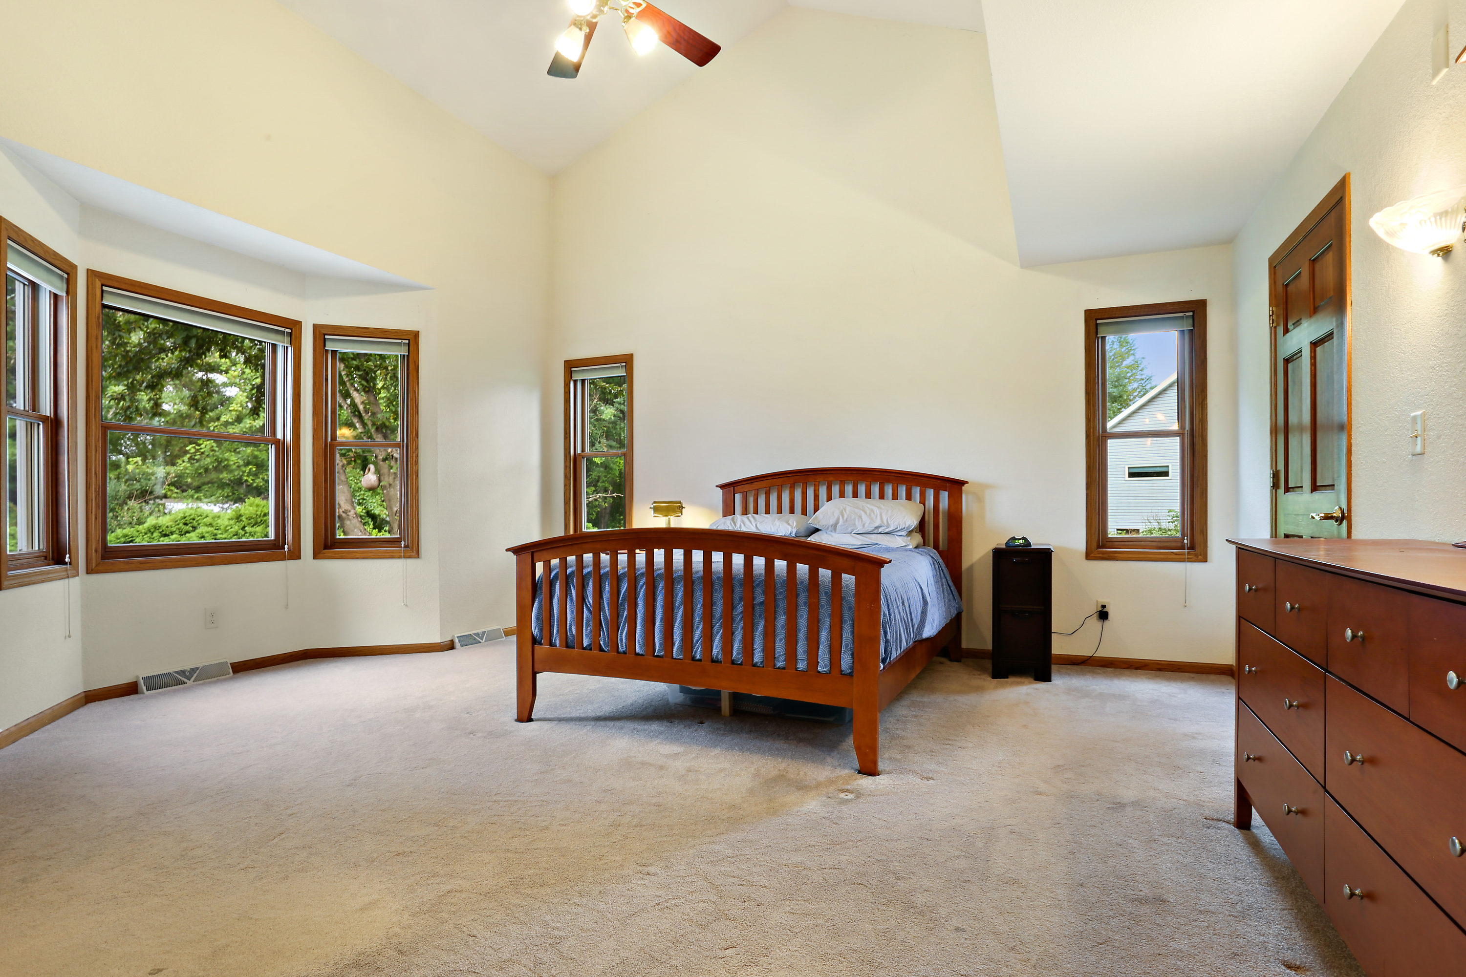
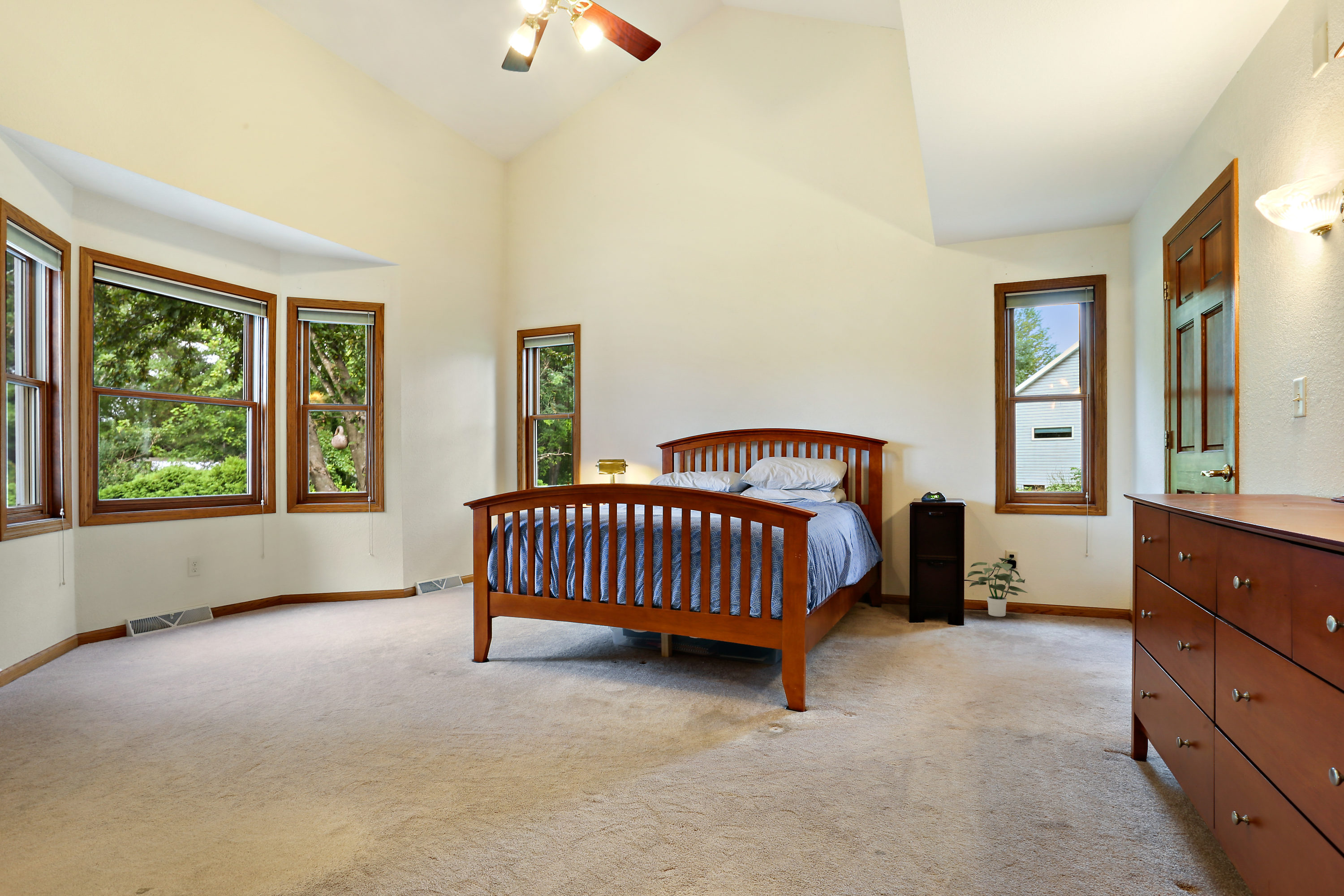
+ potted plant (997, 586)
